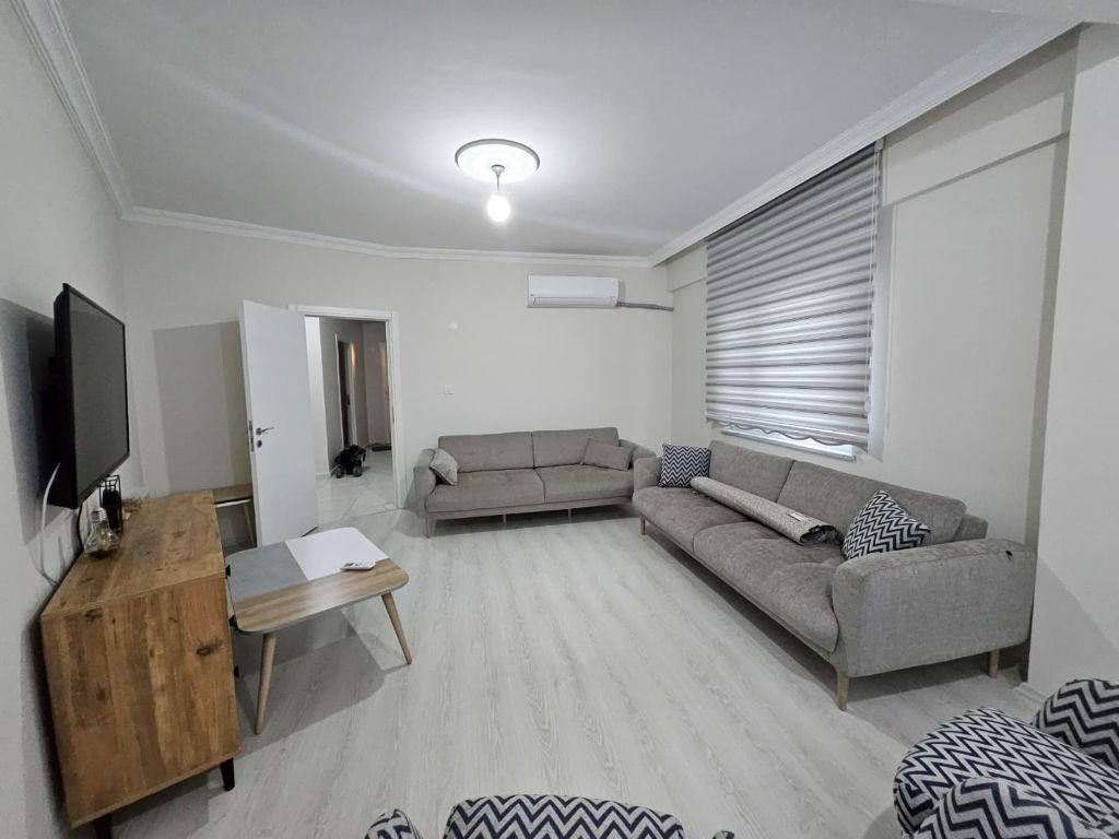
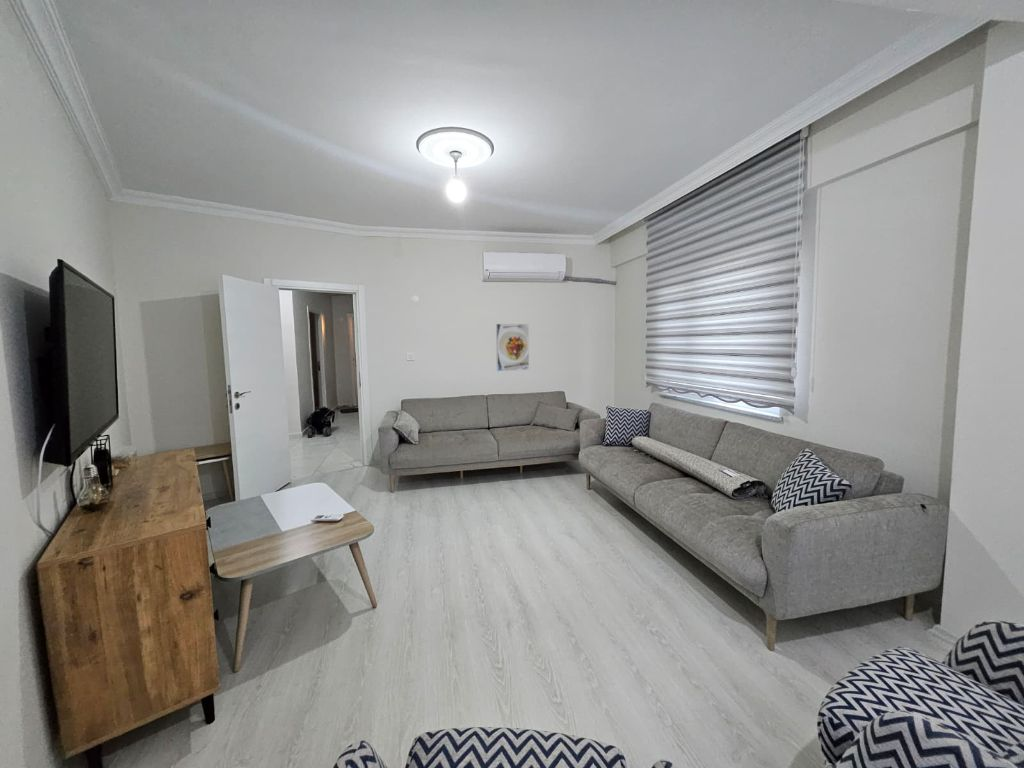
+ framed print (512, 347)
